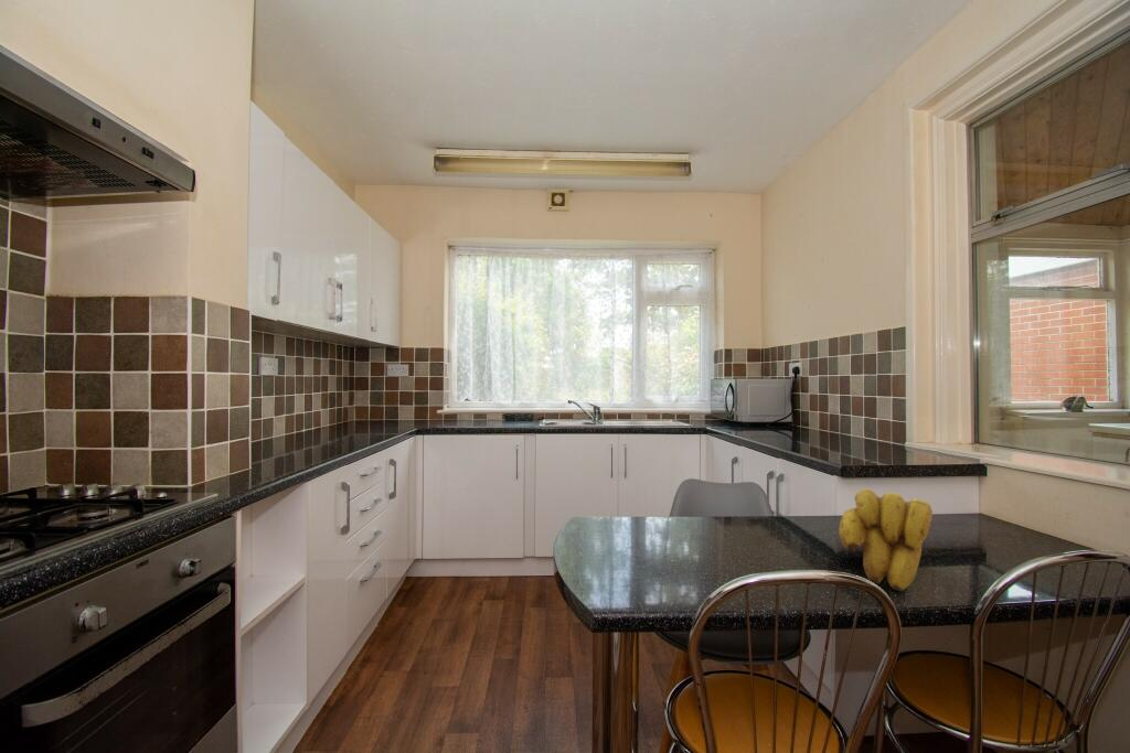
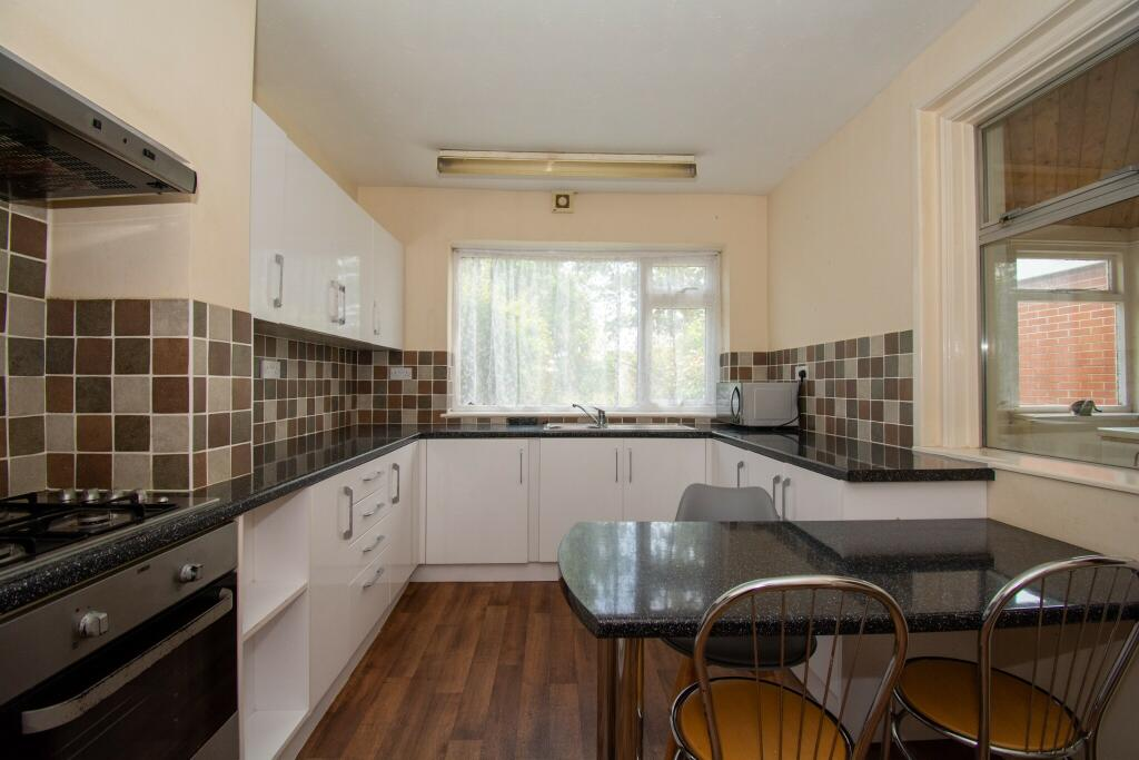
- banana bunch (885, 530)
